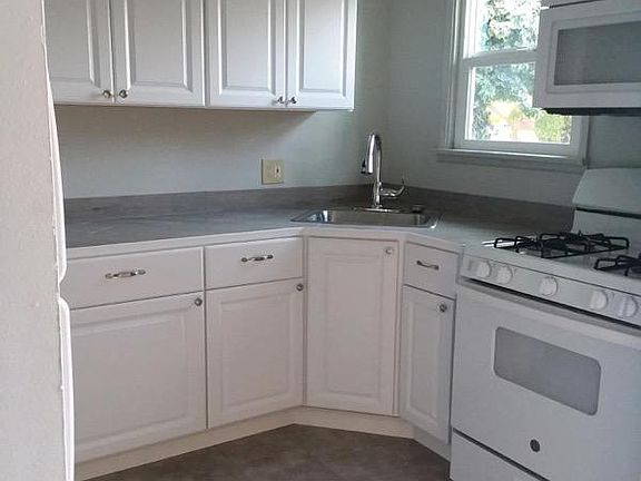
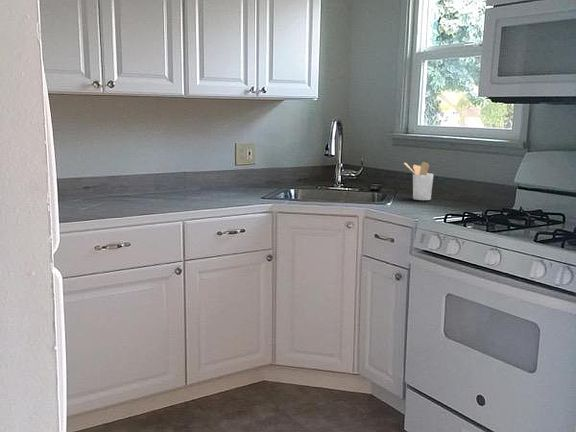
+ utensil holder (417, 180)
